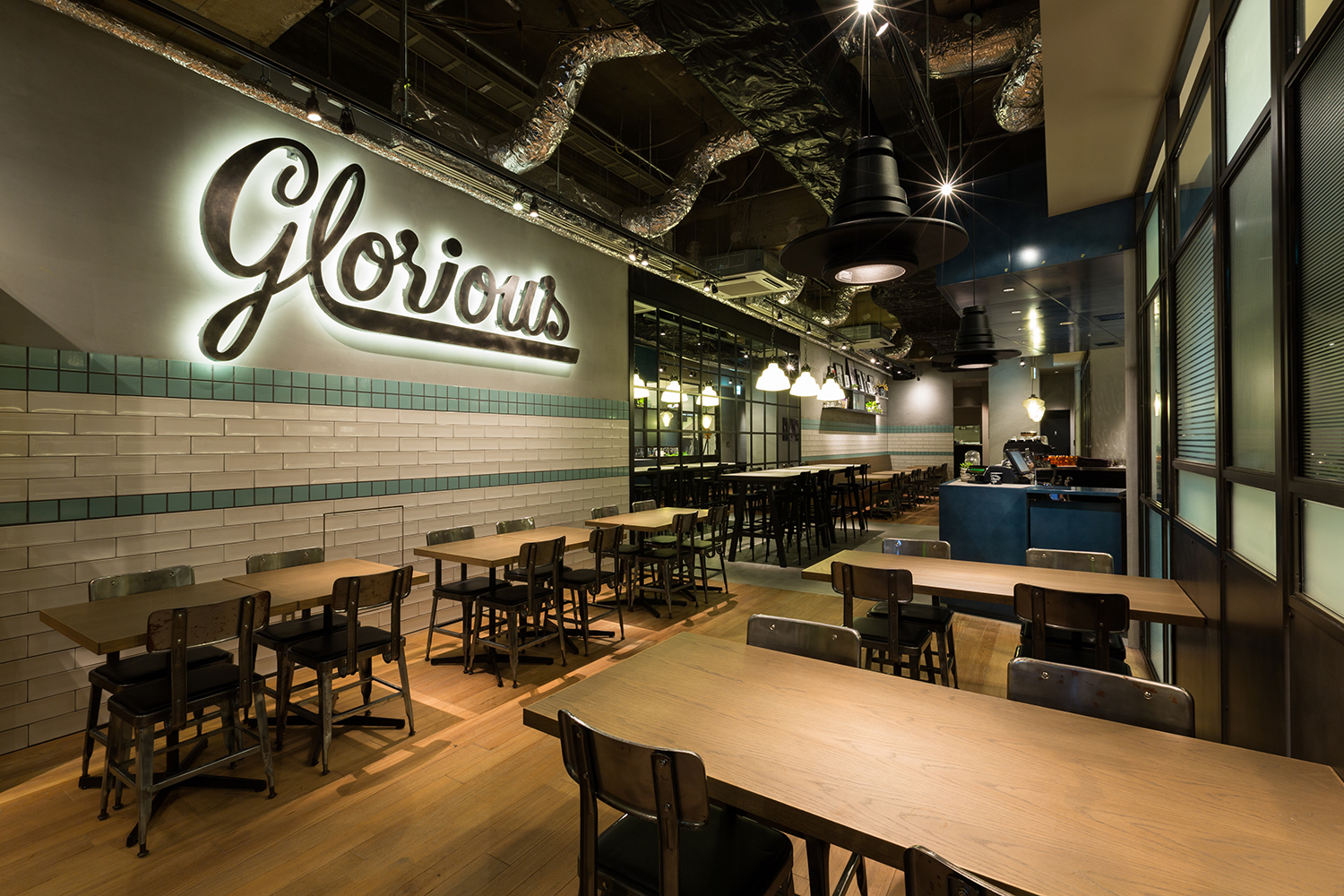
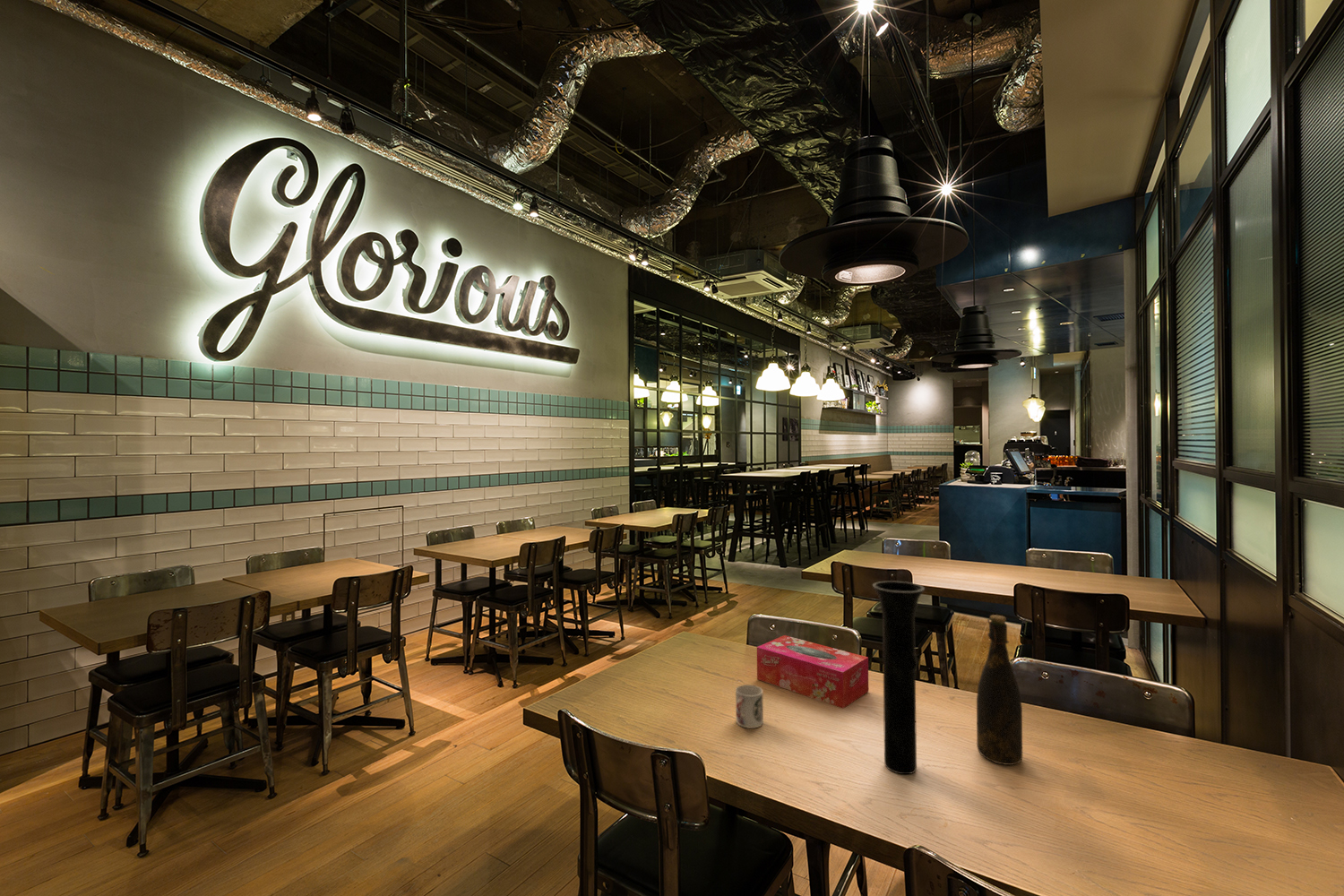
+ vase (899, 676)
+ bottle (998, 685)
+ tissue box (811, 668)
+ cup (746, 708)
